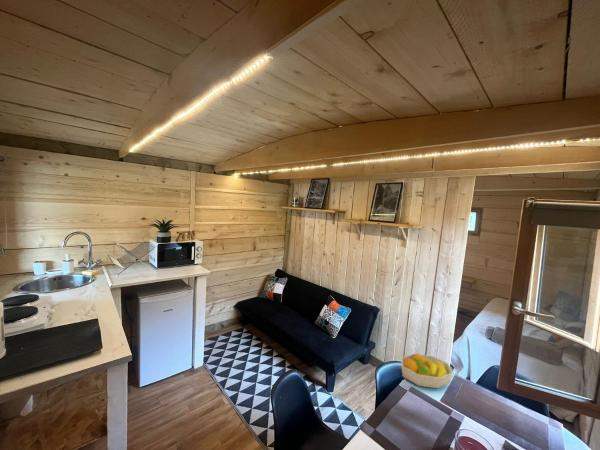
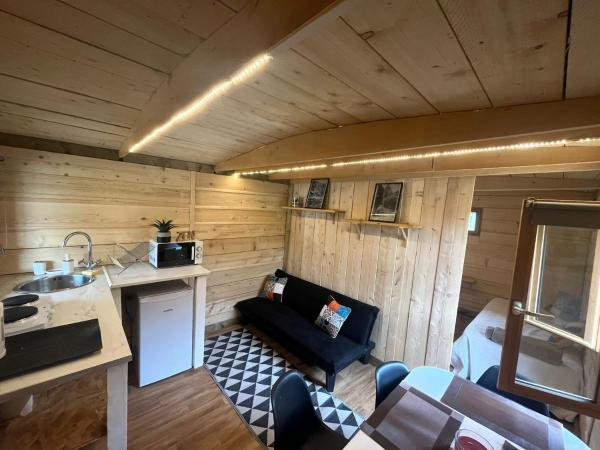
- fruit bowl (425, 368)
